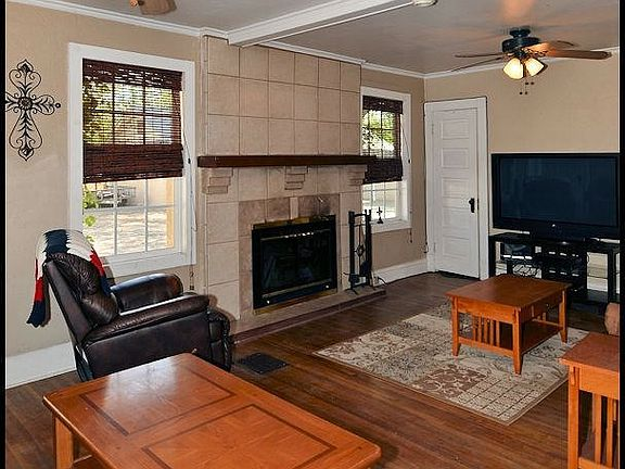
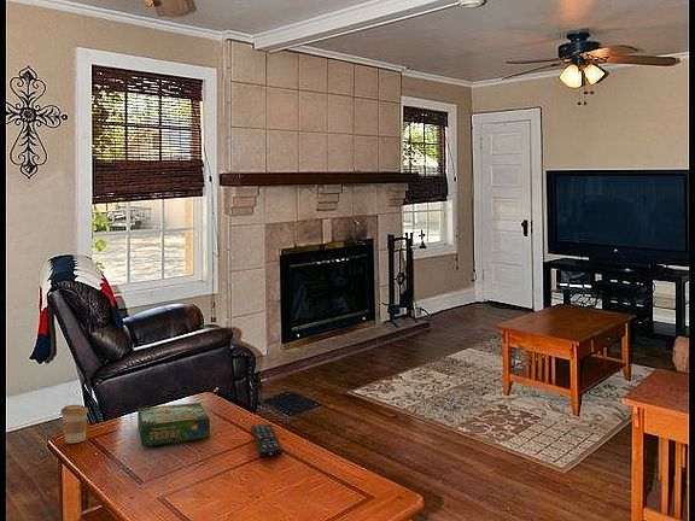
+ remote control (265, 439)
+ coffee cup (75, 422)
+ board game (173, 422)
